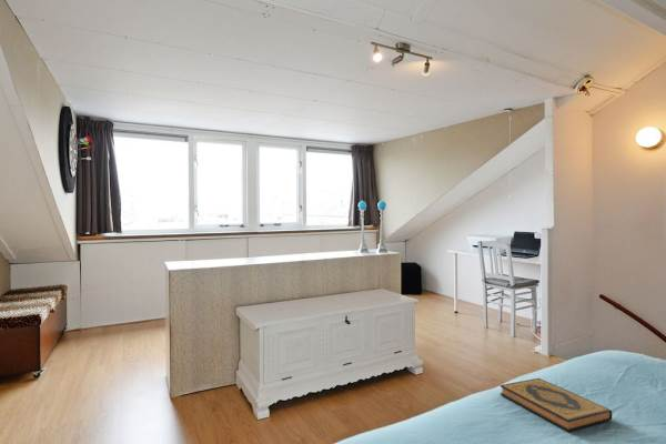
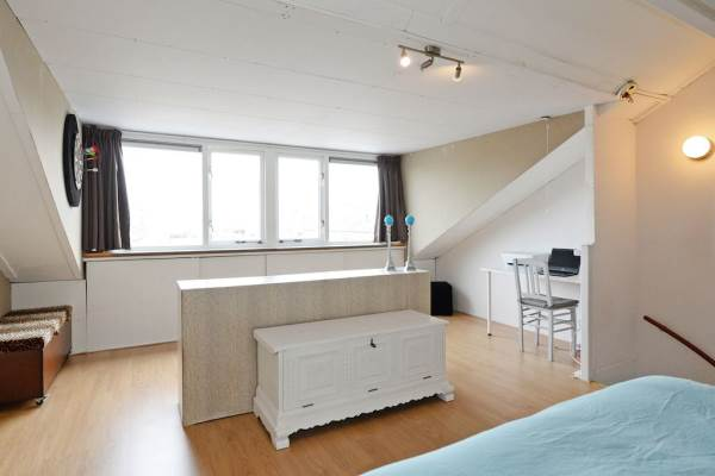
- hardback book (552, 401)
